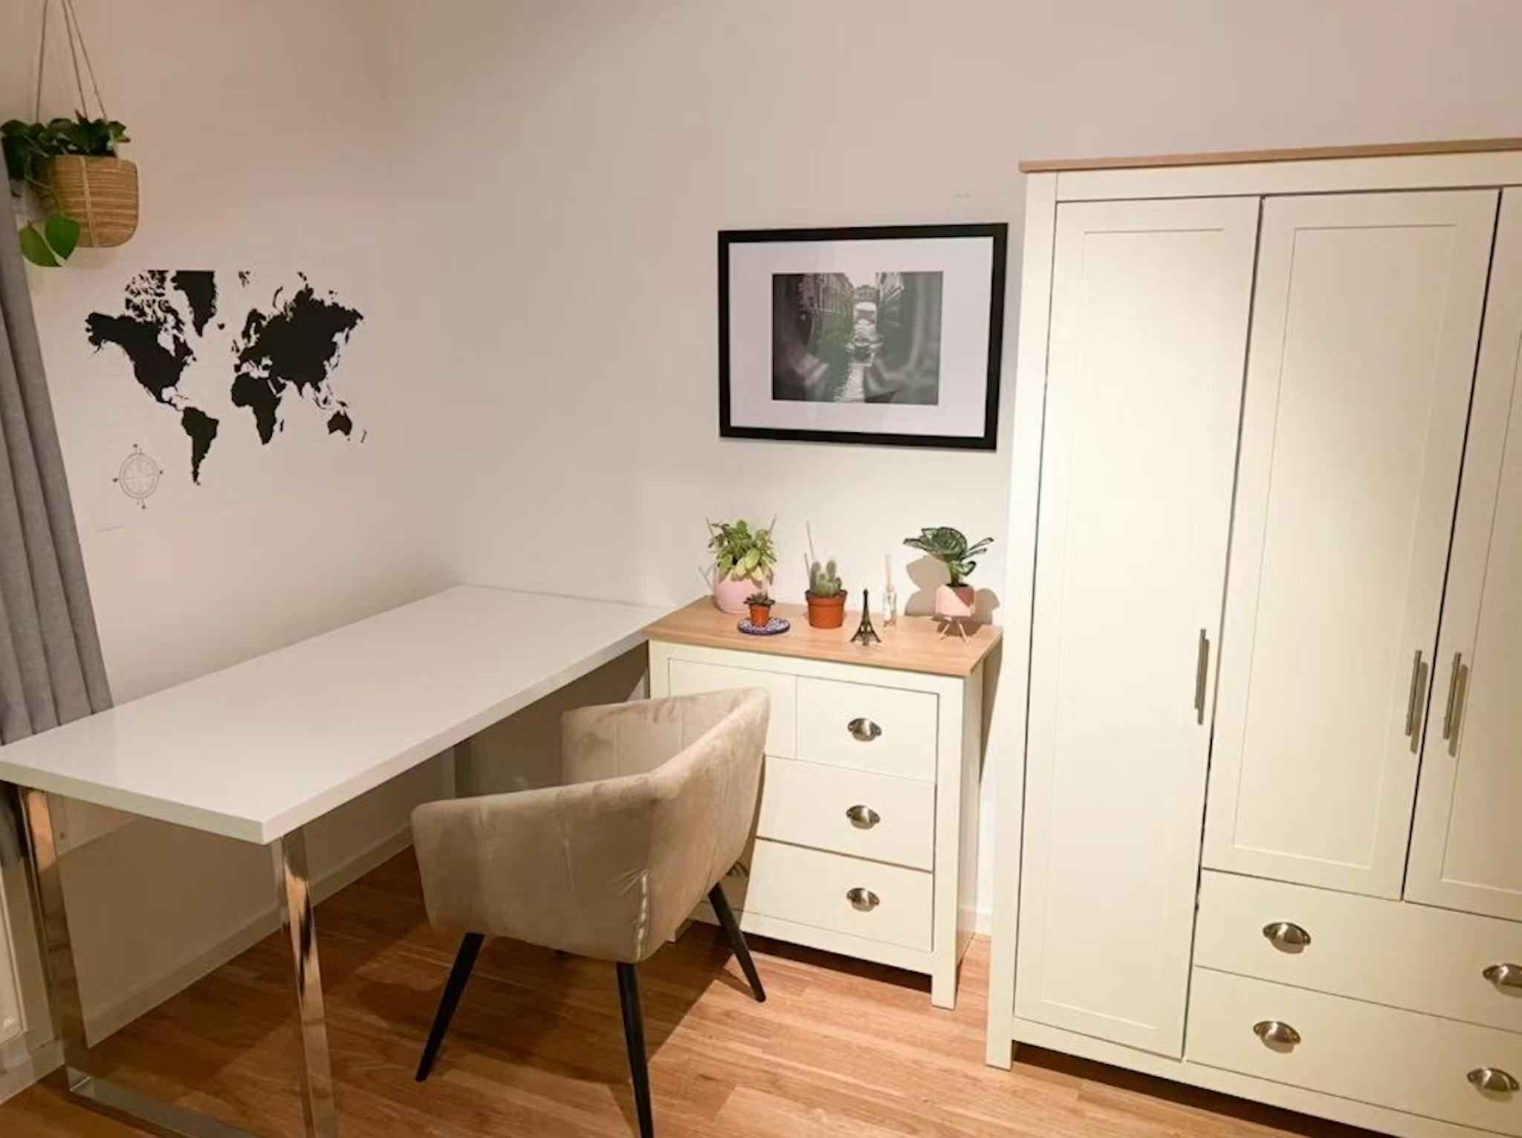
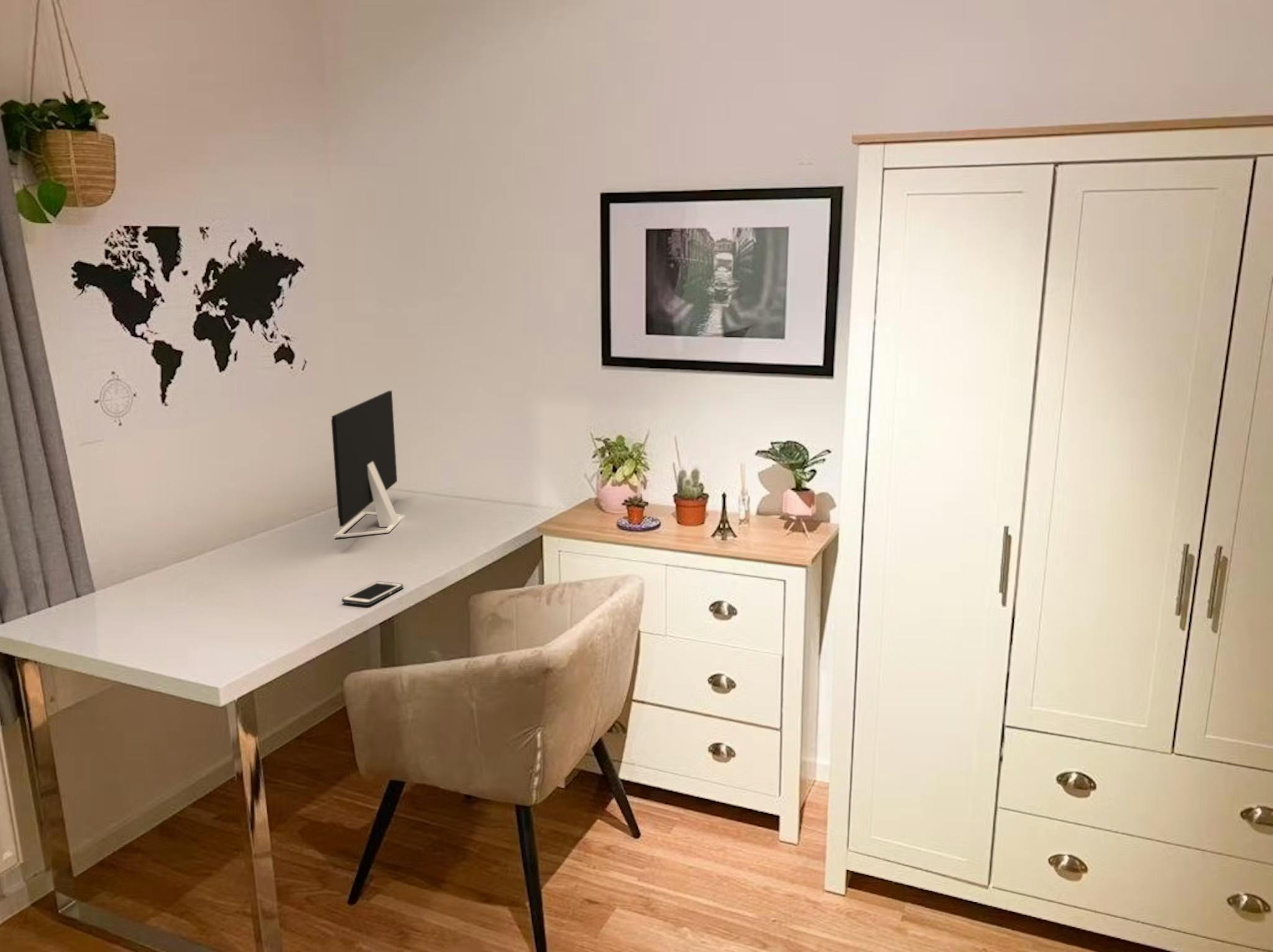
+ monitor (369, 464)
+ cell phone (373, 593)
